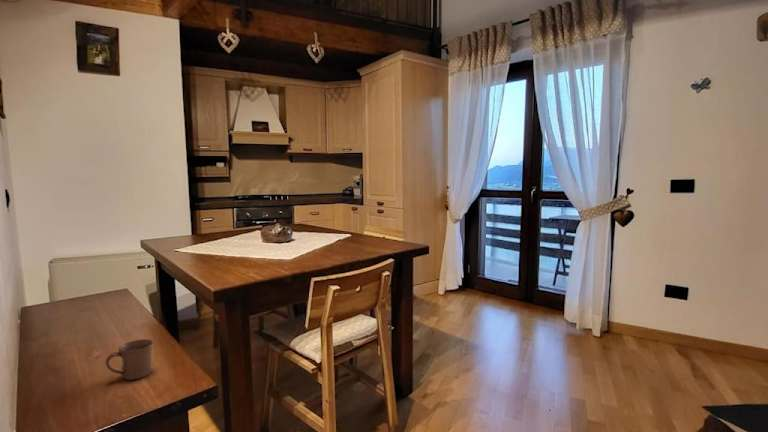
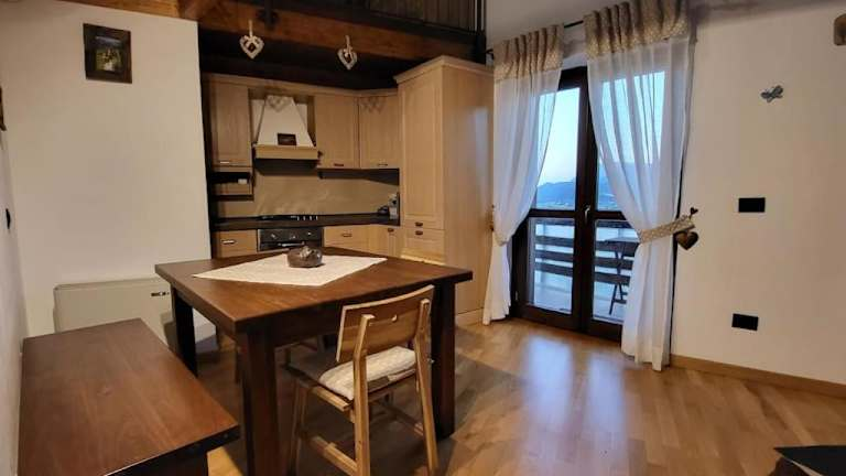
- mug (130, 361)
